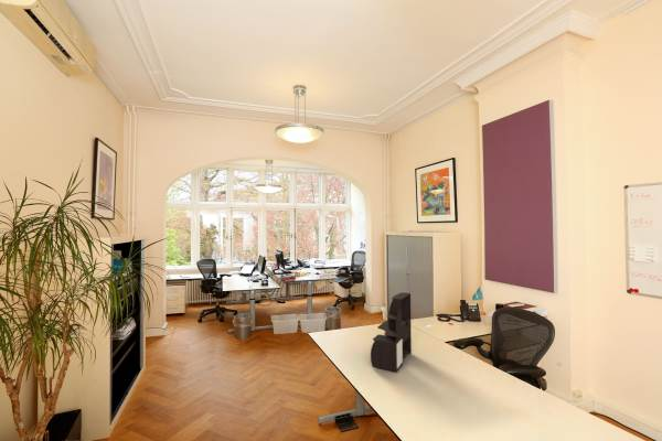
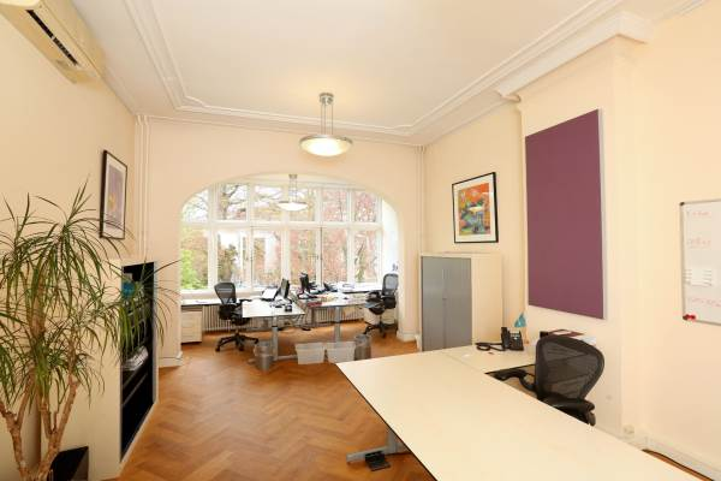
- desk organizer (392, 327)
